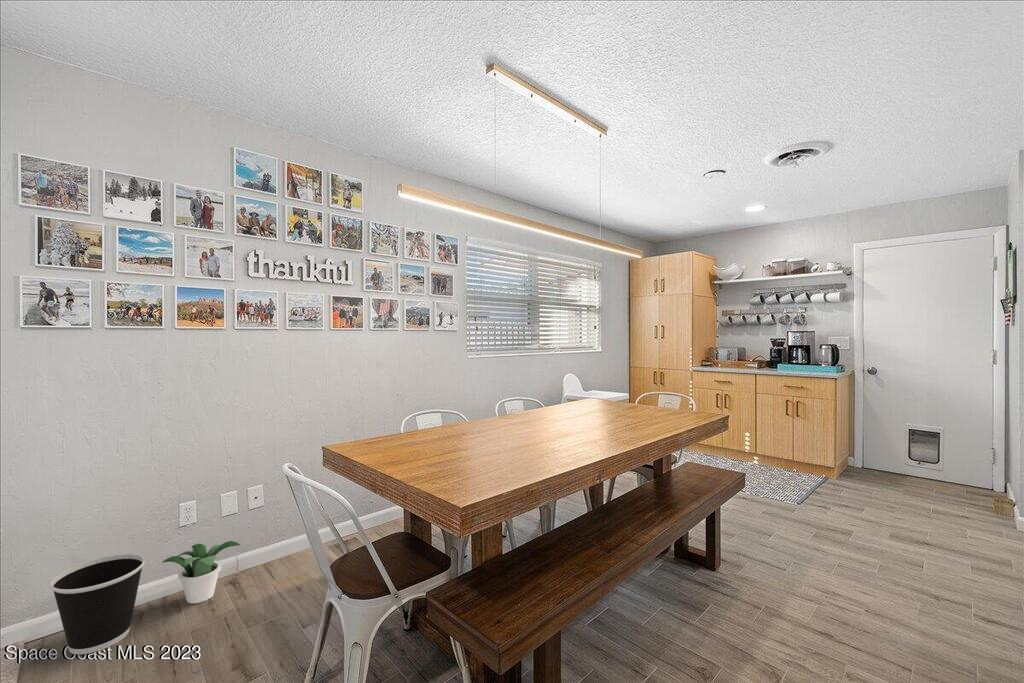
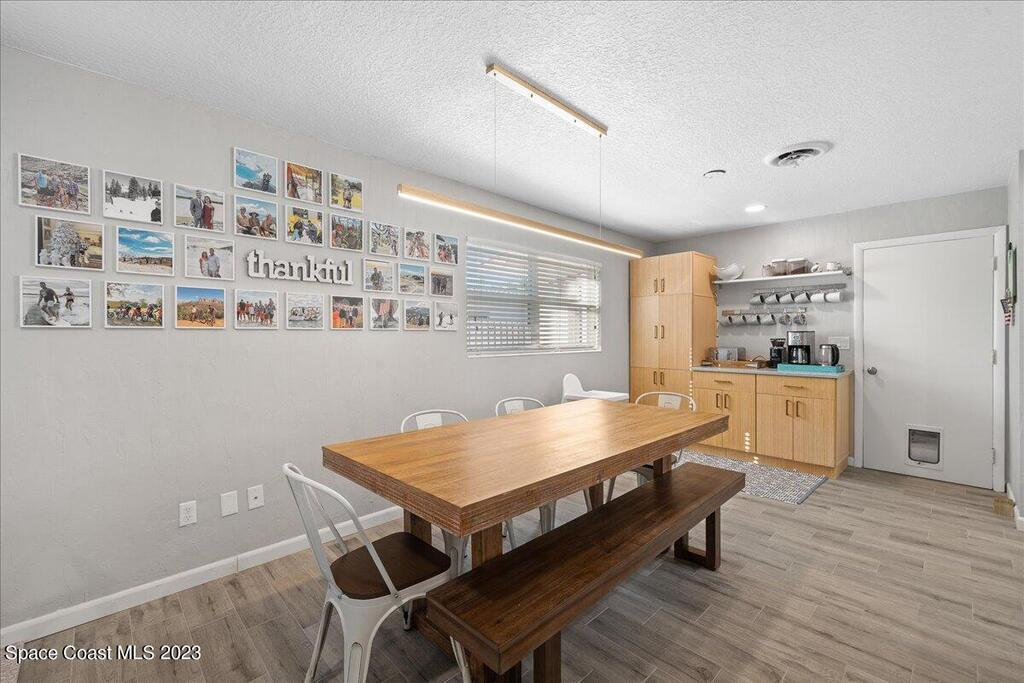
- wastebasket (100, 604)
- potted plant (203, 573)
